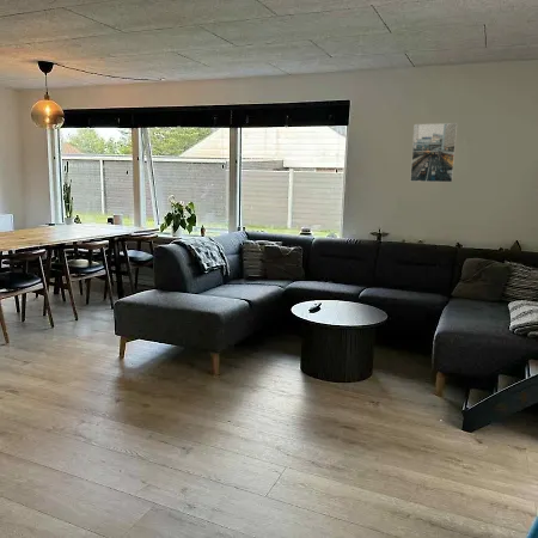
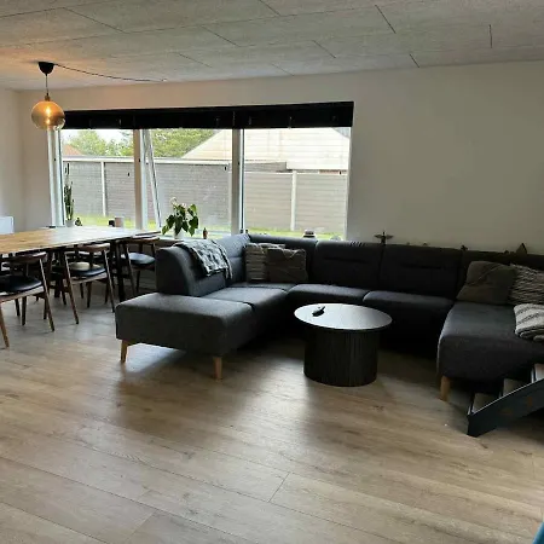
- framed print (433, 153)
